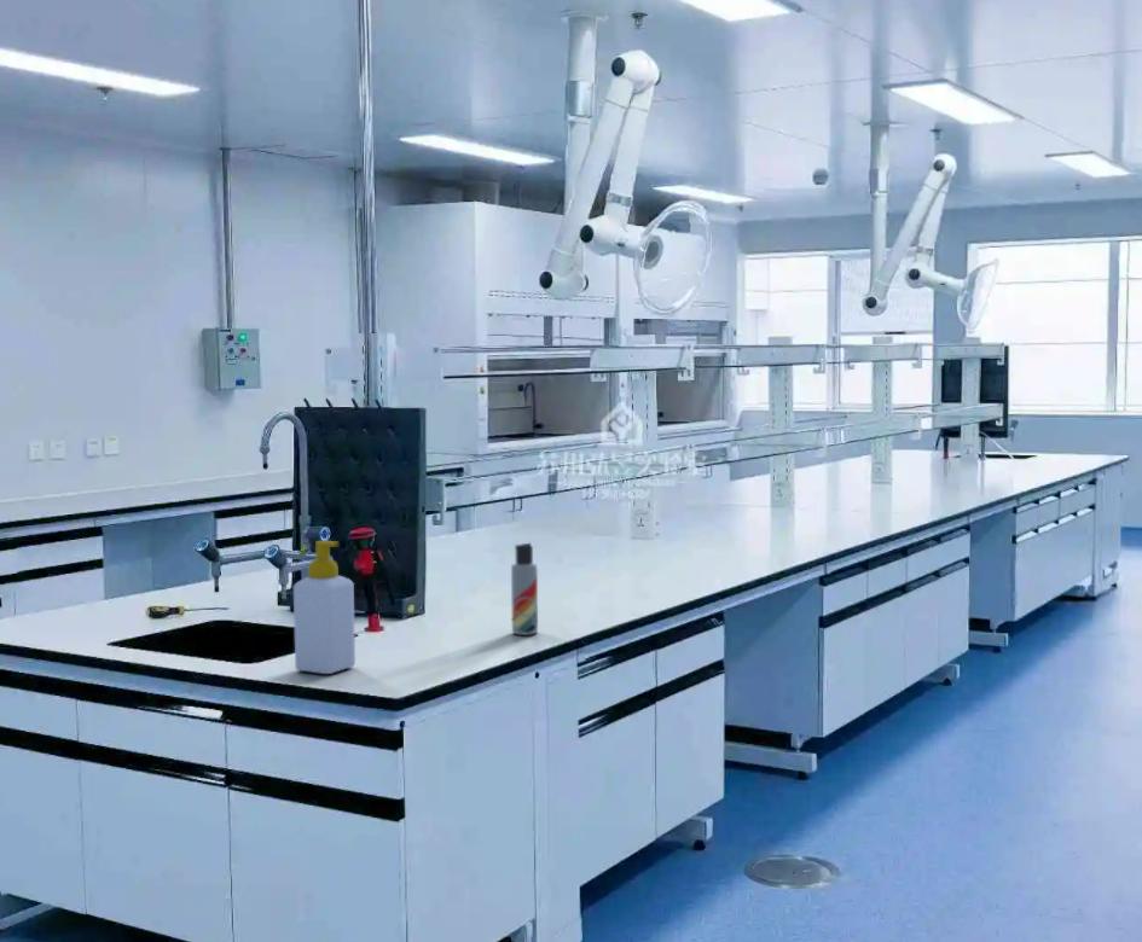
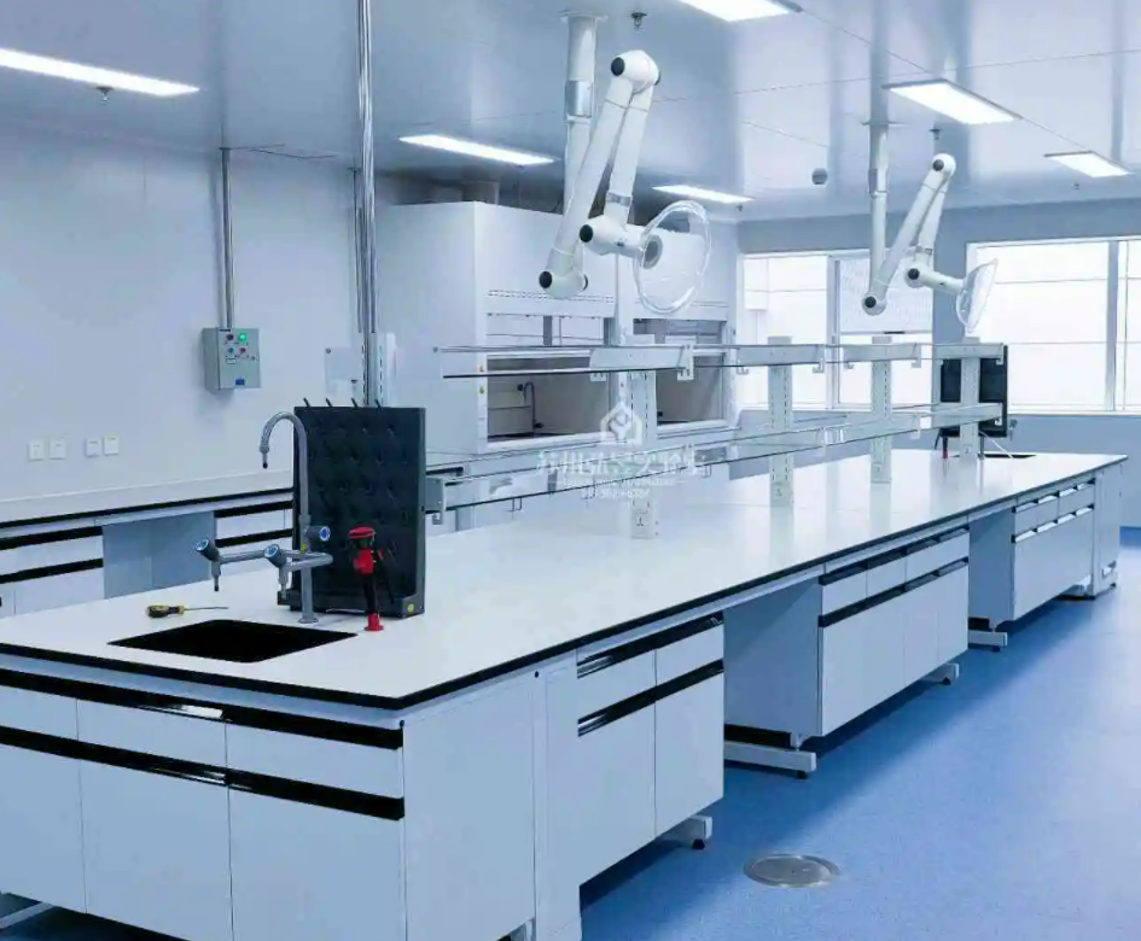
- soap bottle (324, 605)
- lotion bottle (524, 587)
